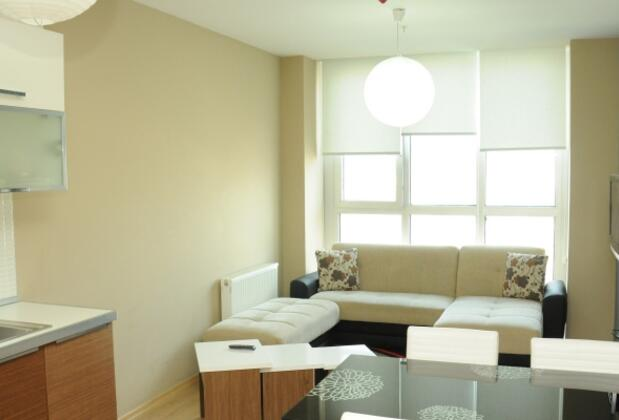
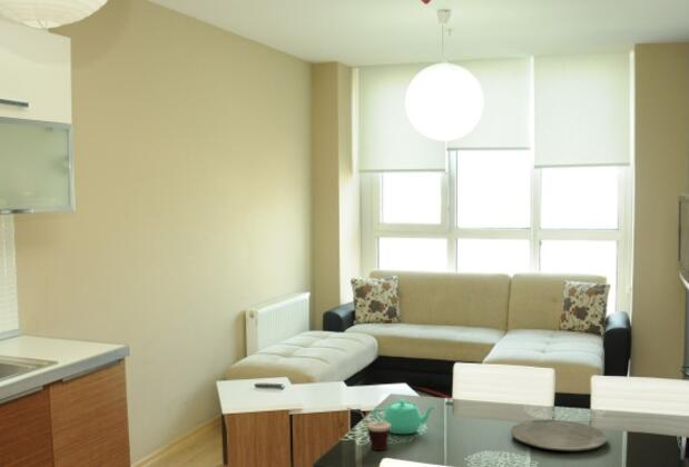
+ teapot (404, 415)
+ cup (368, 427)
+ plate (558, 436)
